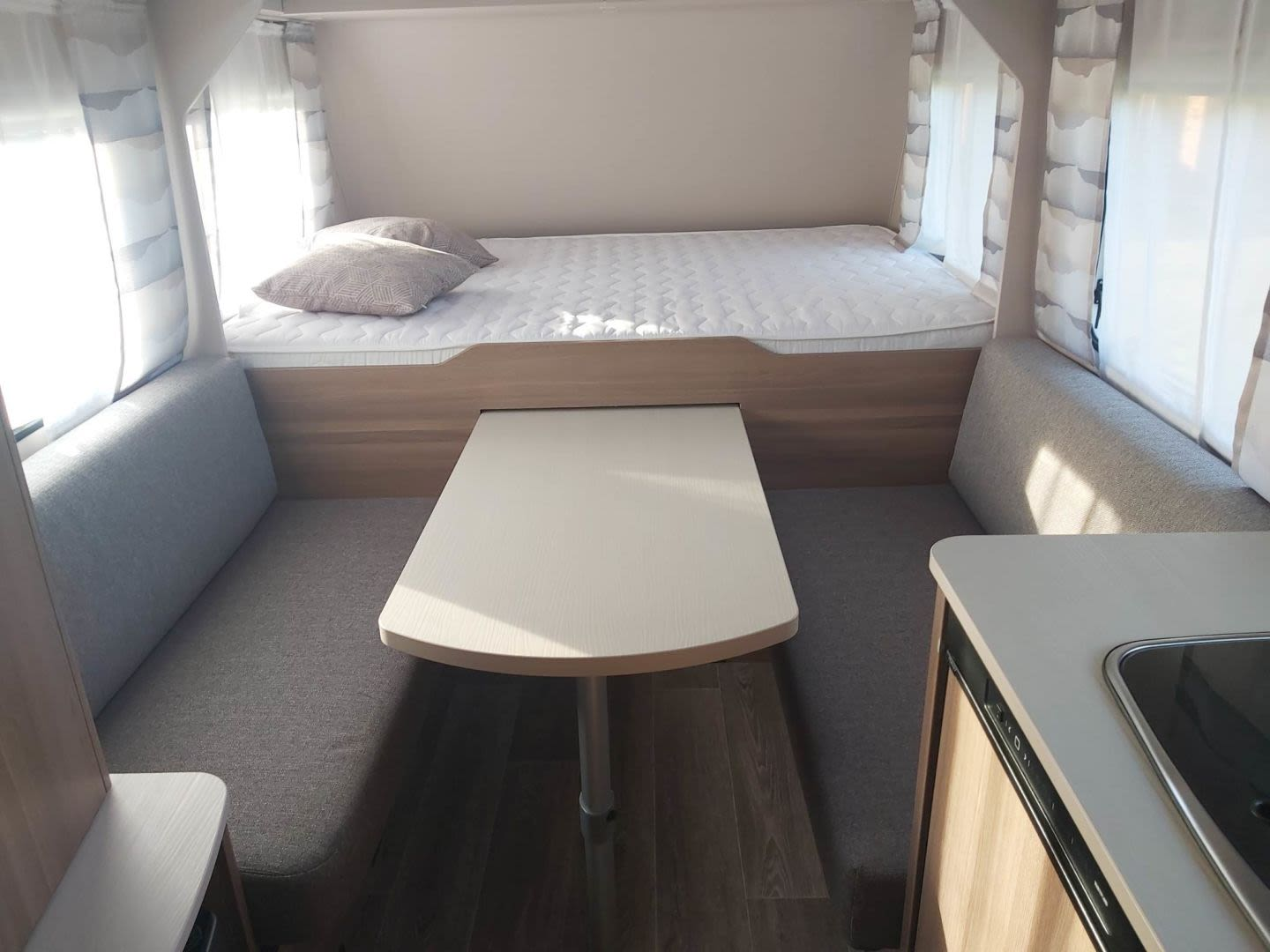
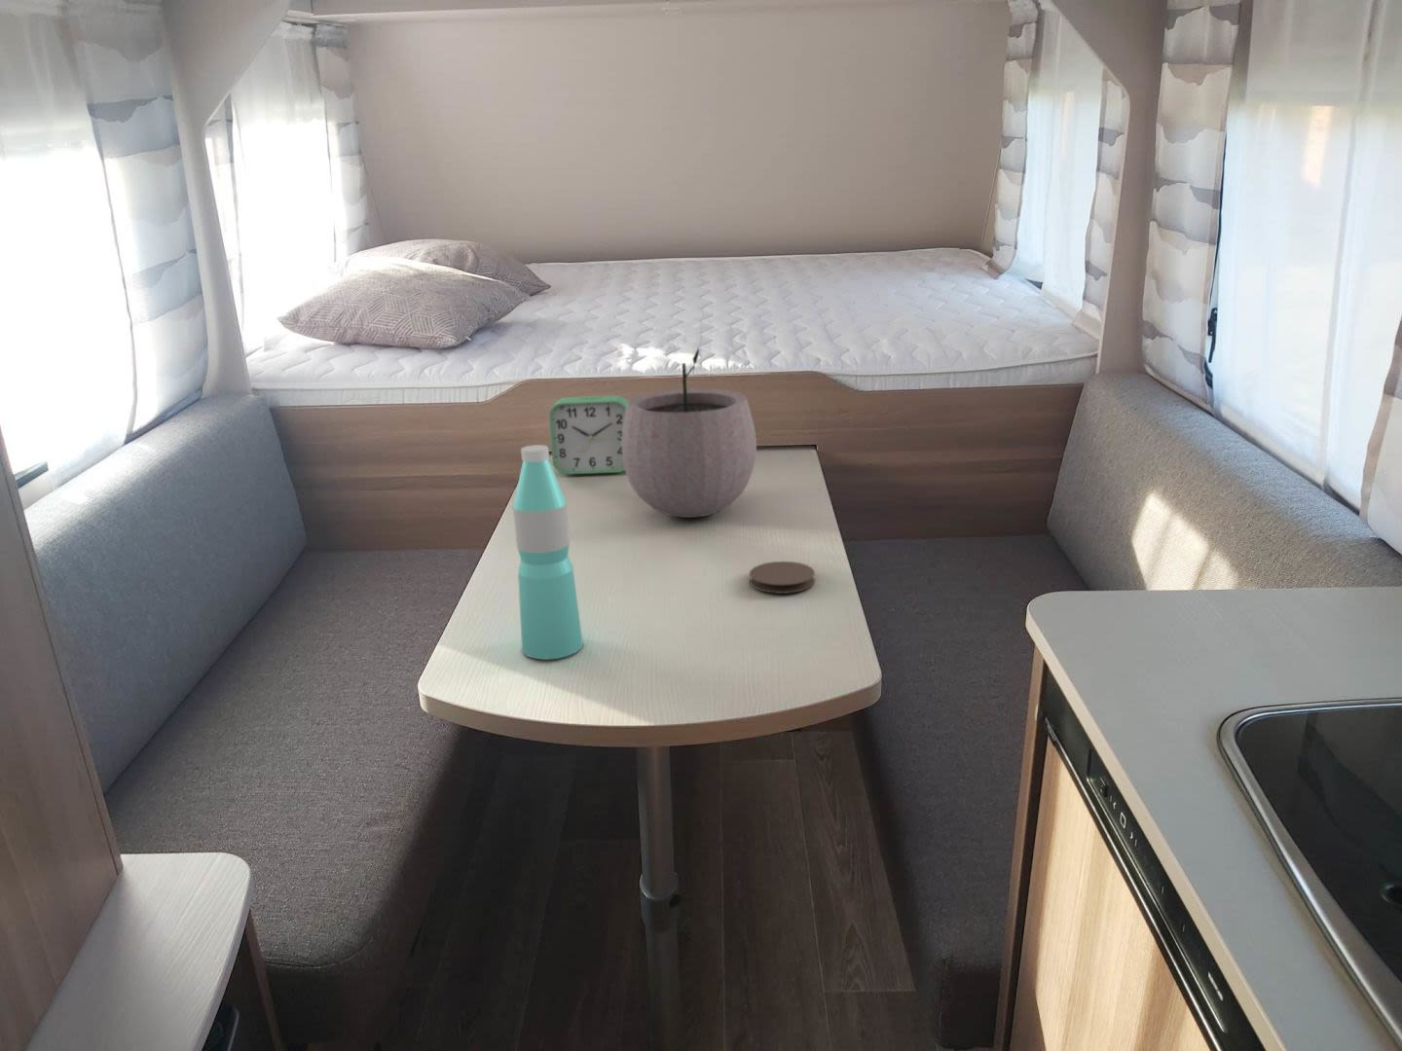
+ water bottle (543, 550)
+ plant pot (688, 431)
+ coaster (782, 576)
+ alarm clock (591, 434)
